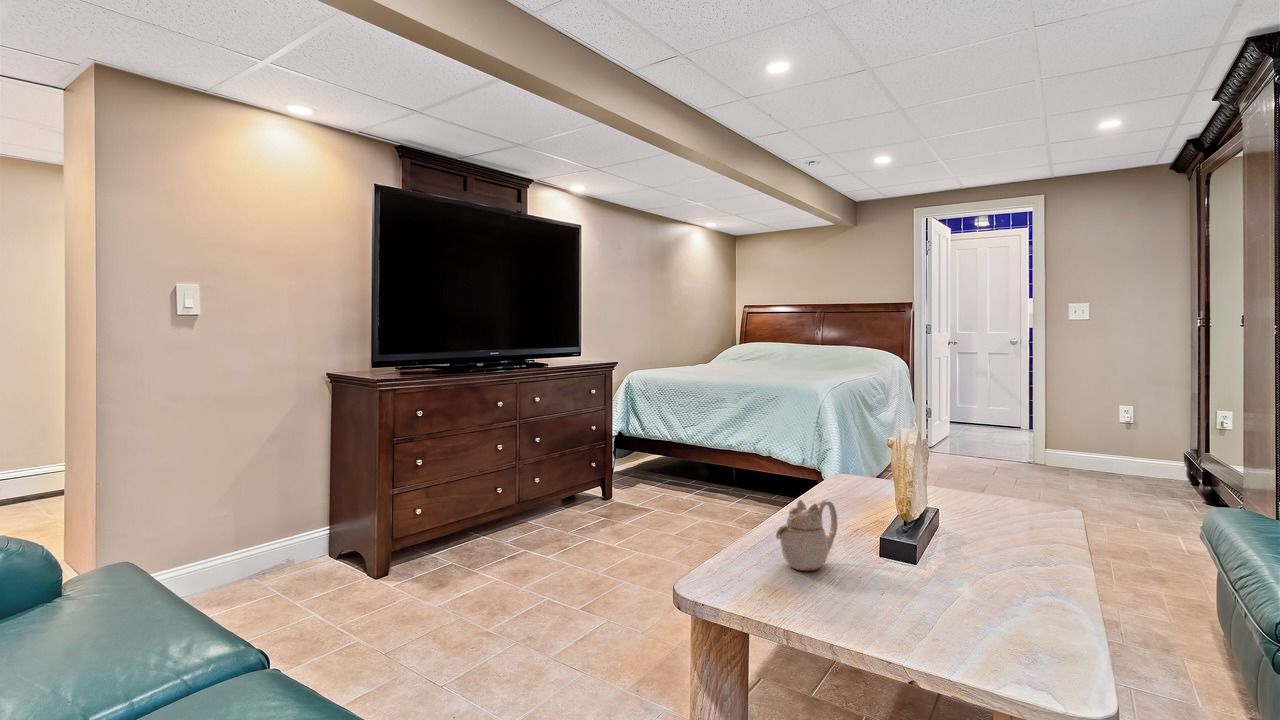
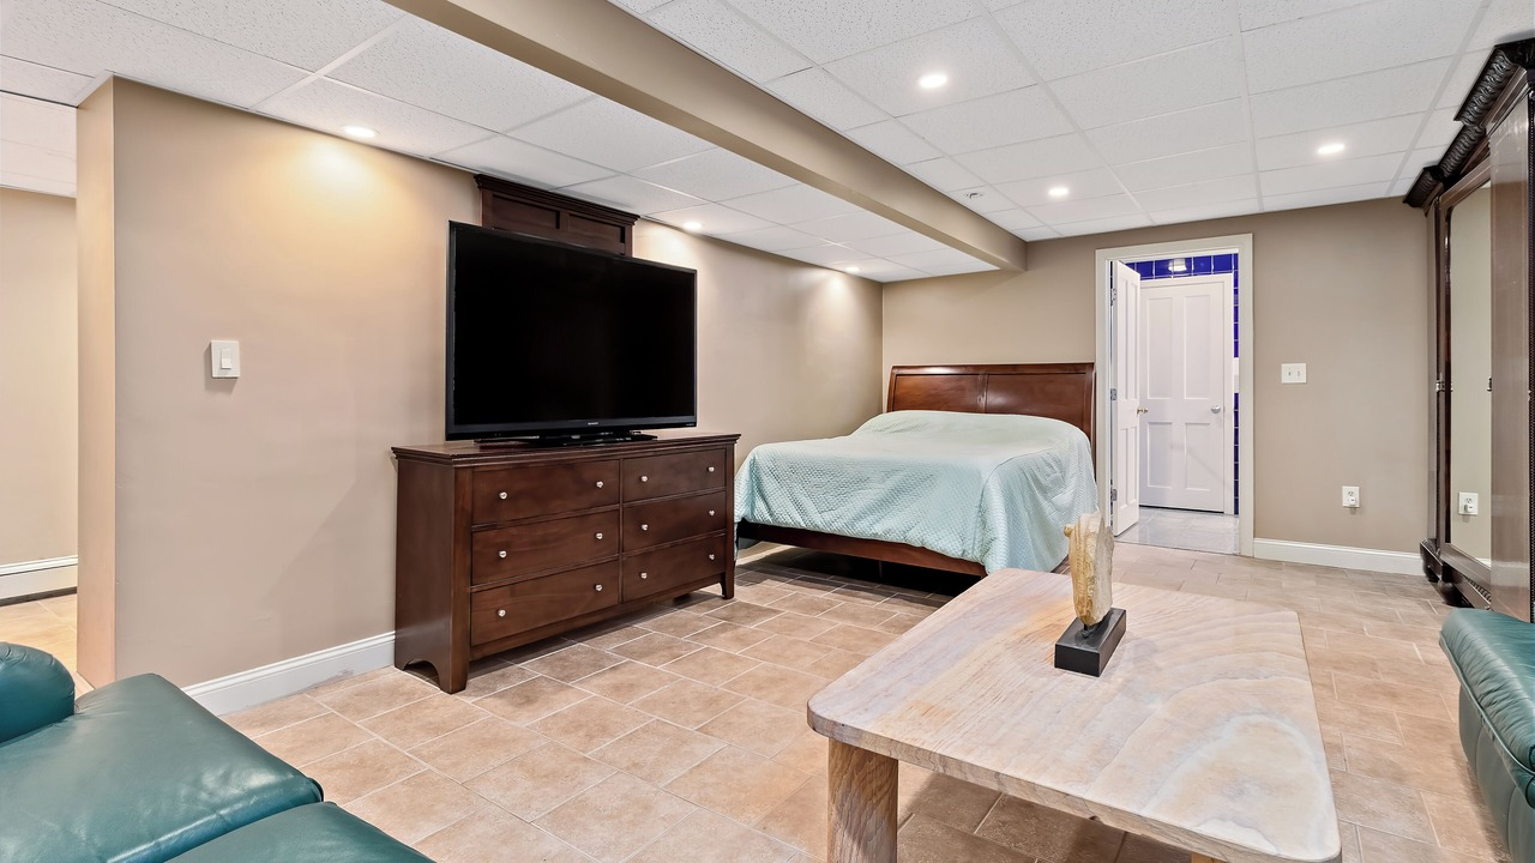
- teapot (807, 533)
